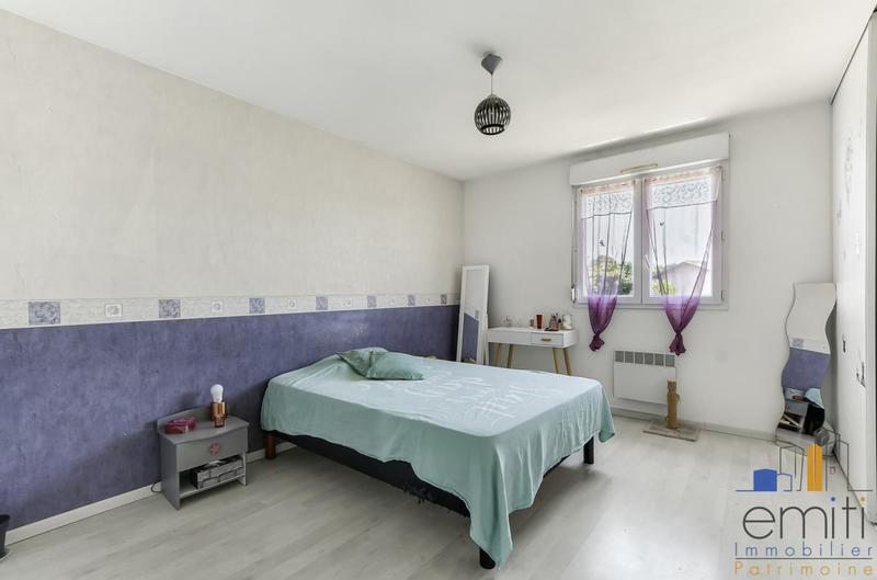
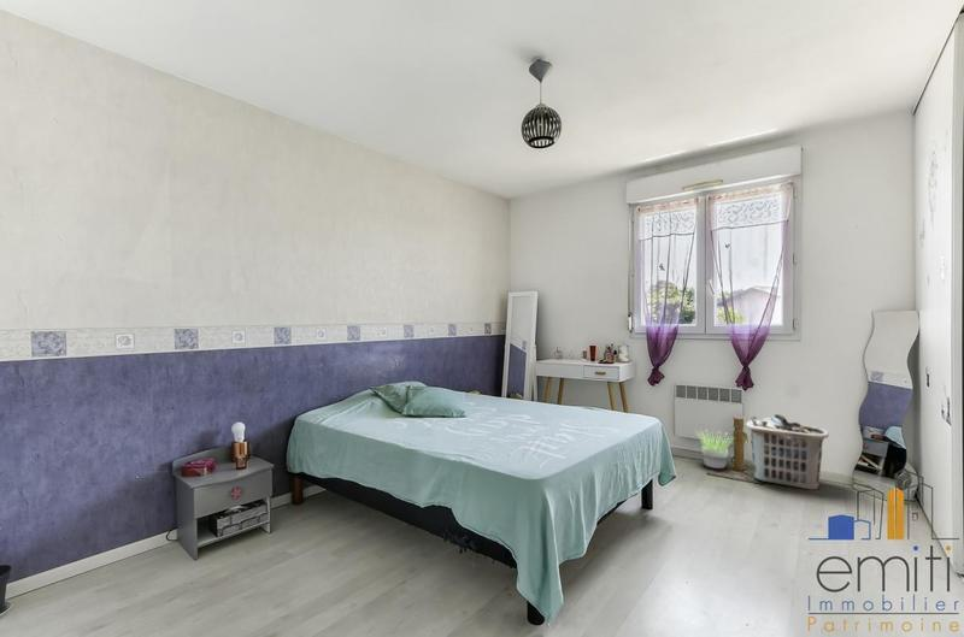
+ potted plant (715, 449)
+ clothes hamper (784, 448)
